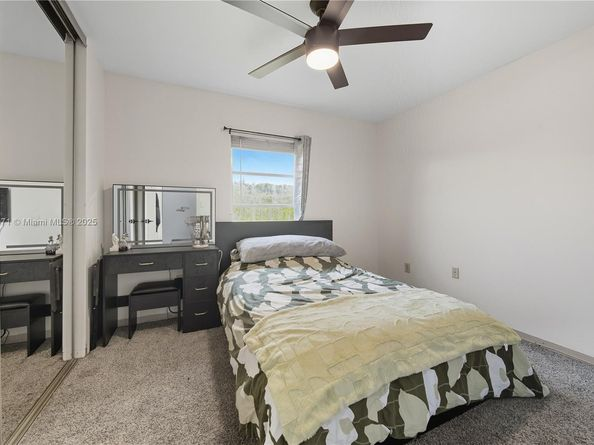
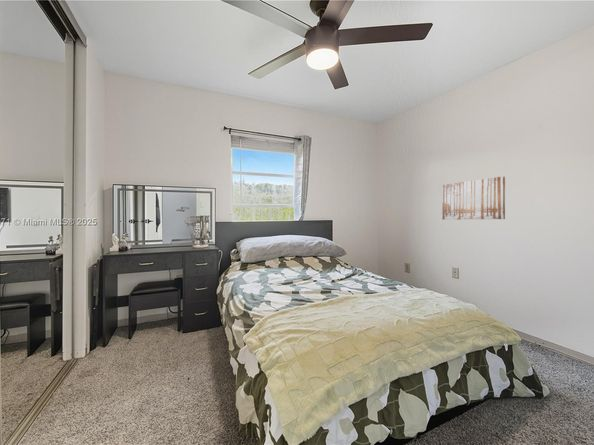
+ wall art (470, 200)
